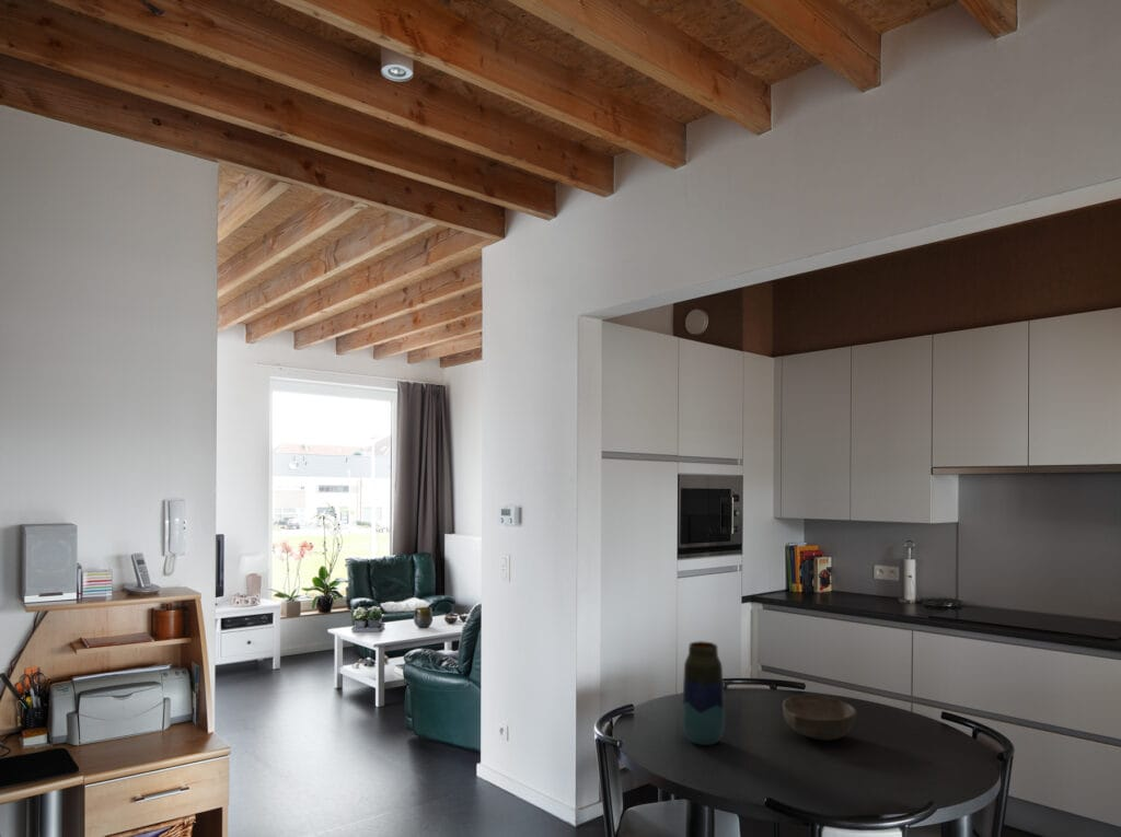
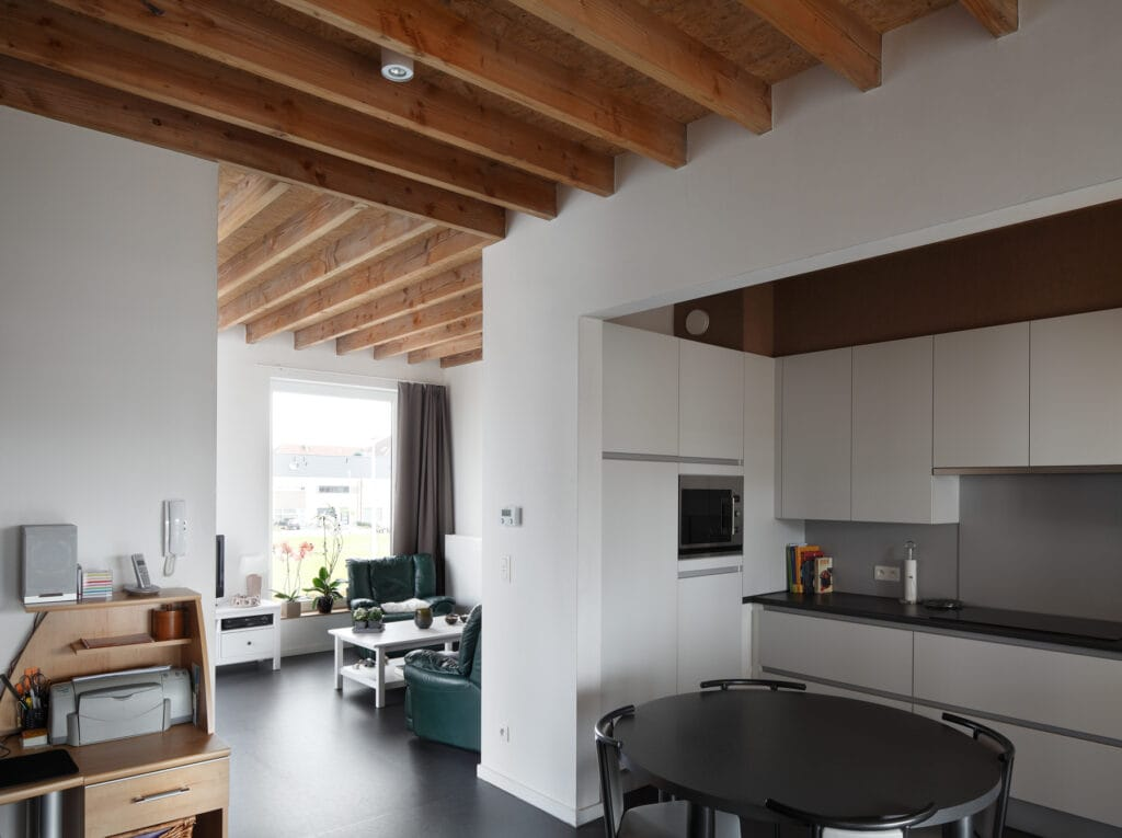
- bowl (819, 721)
- vase (703, 693)
